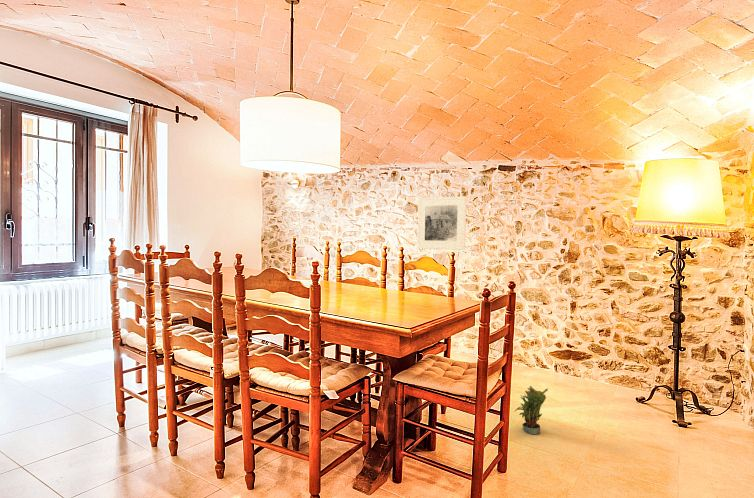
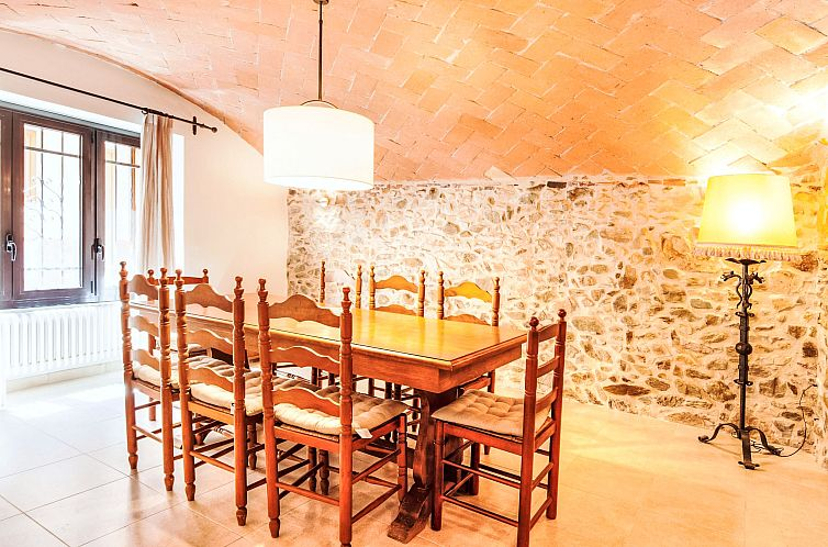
- potted plant (530, 407)
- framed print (441, 223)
